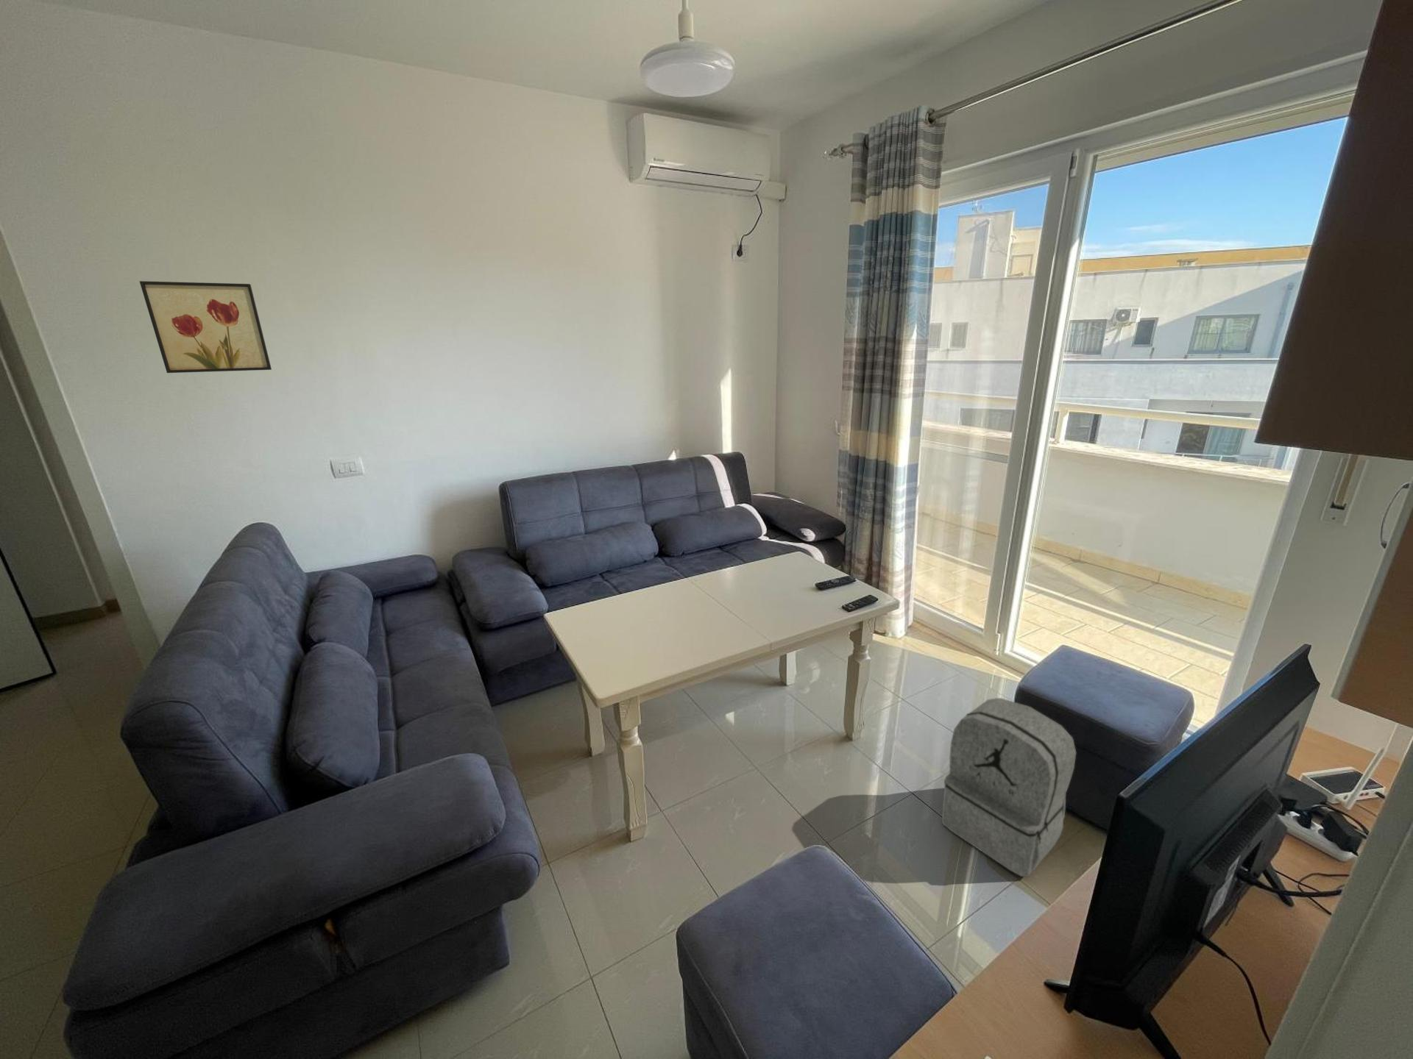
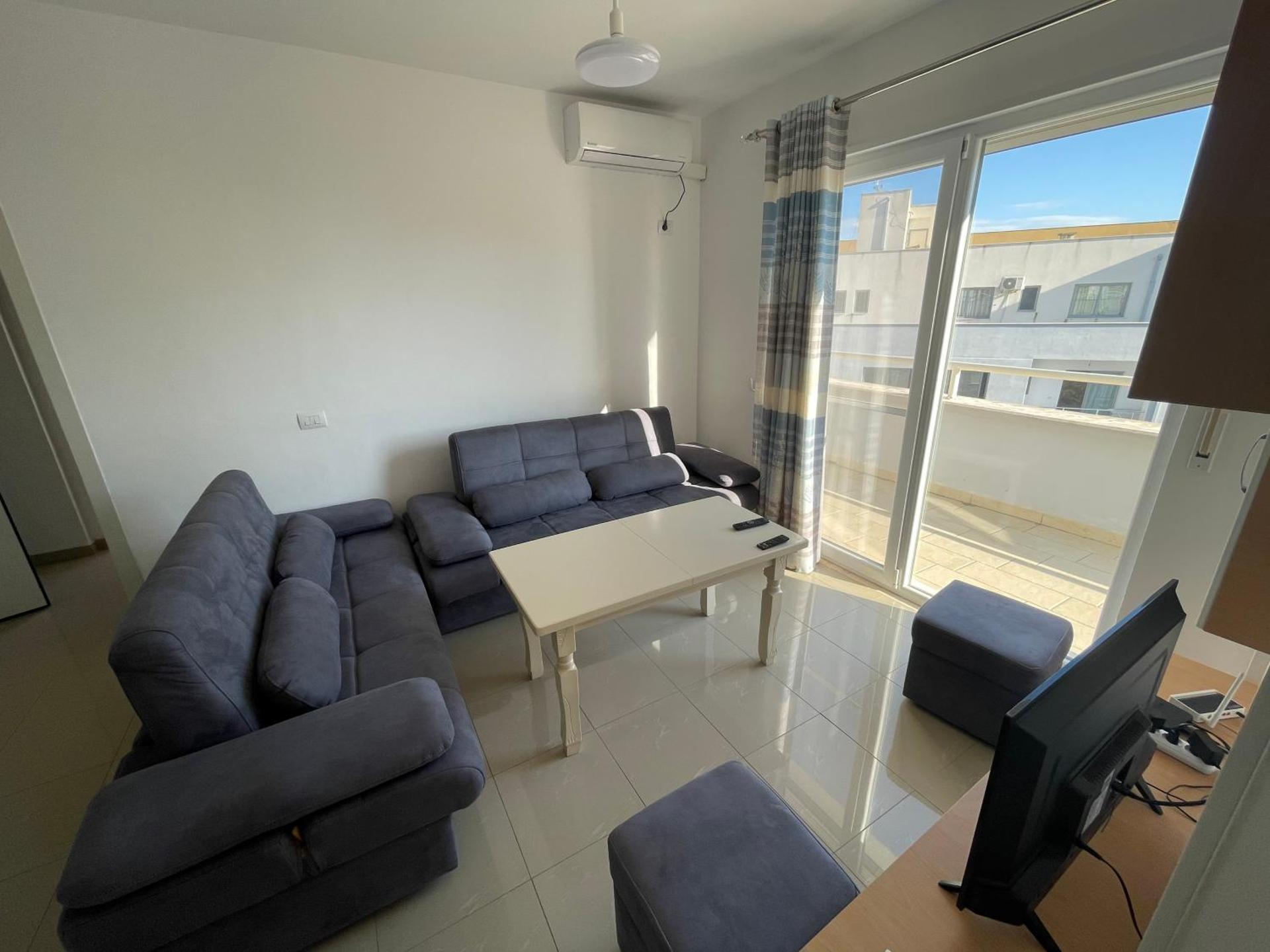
- backpack (1010, 772)
- wall art (210, 328)
